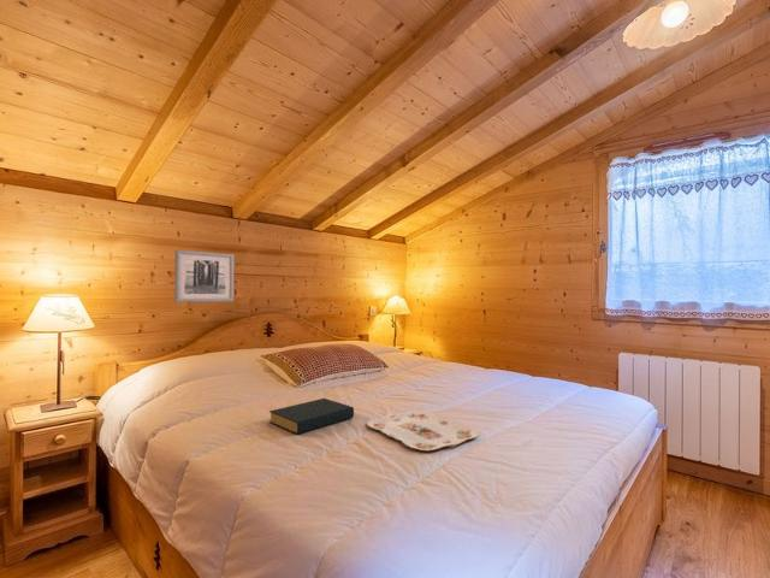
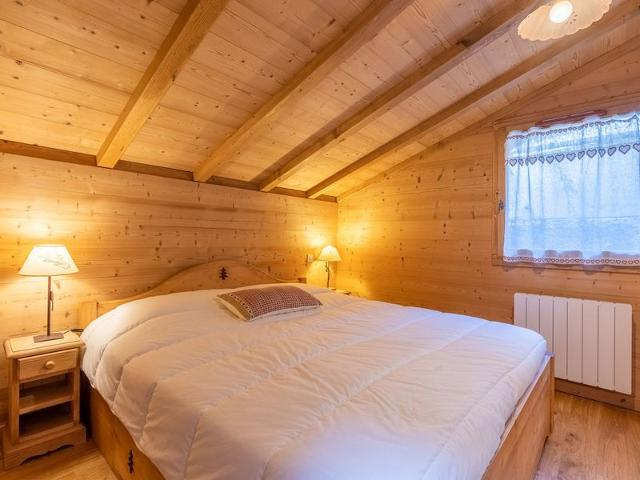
- hardback book (312, 414)
- serving tray (420, 429)
- wall art (206, 277)
